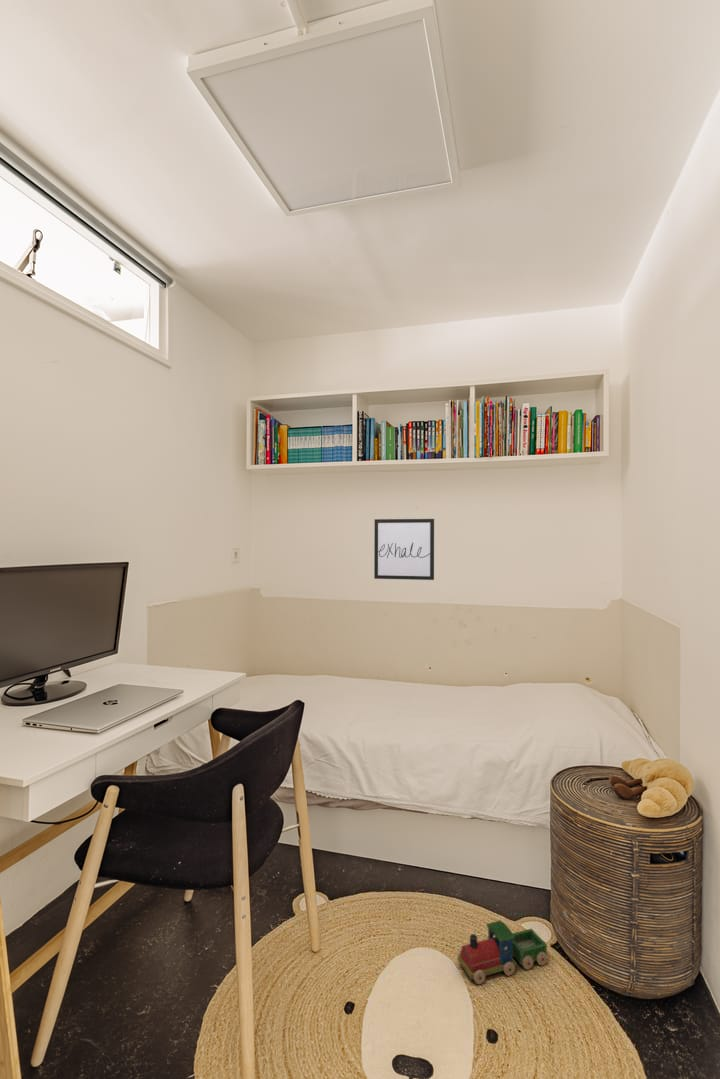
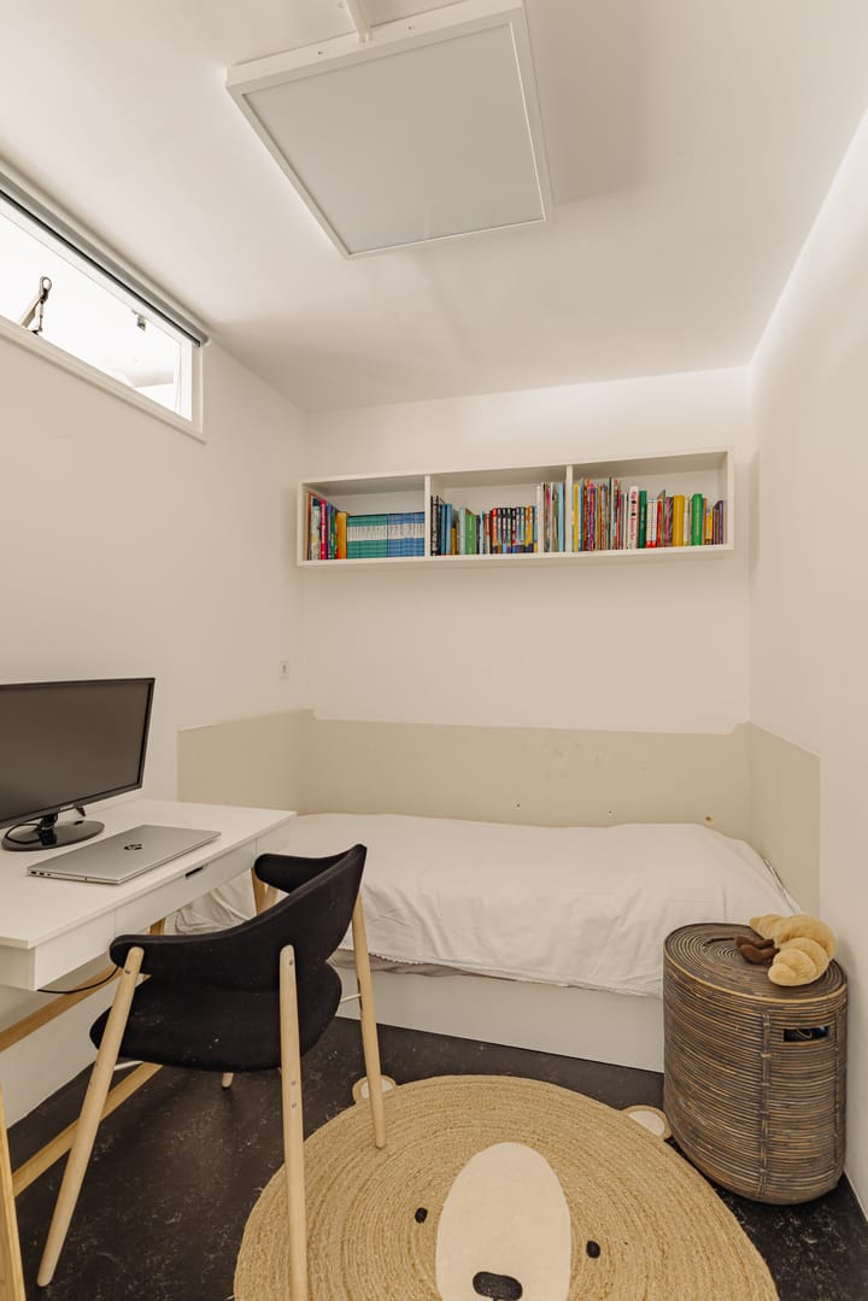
- wall art (403, 549)
- toy train (501, 945)
